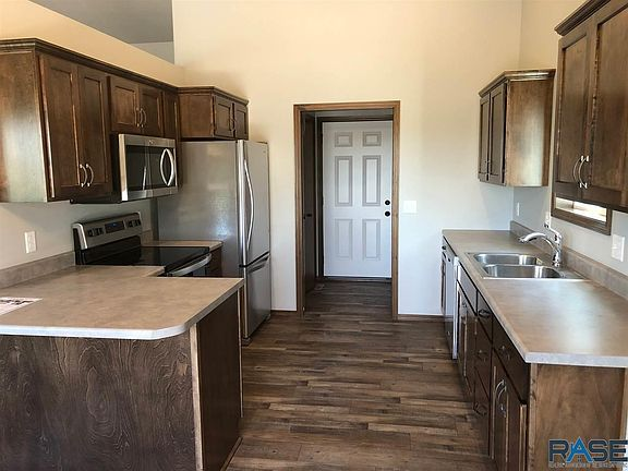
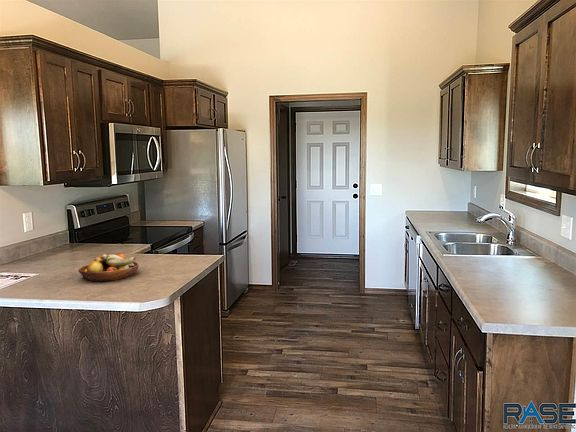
+ fruit bowl (109, 264)
